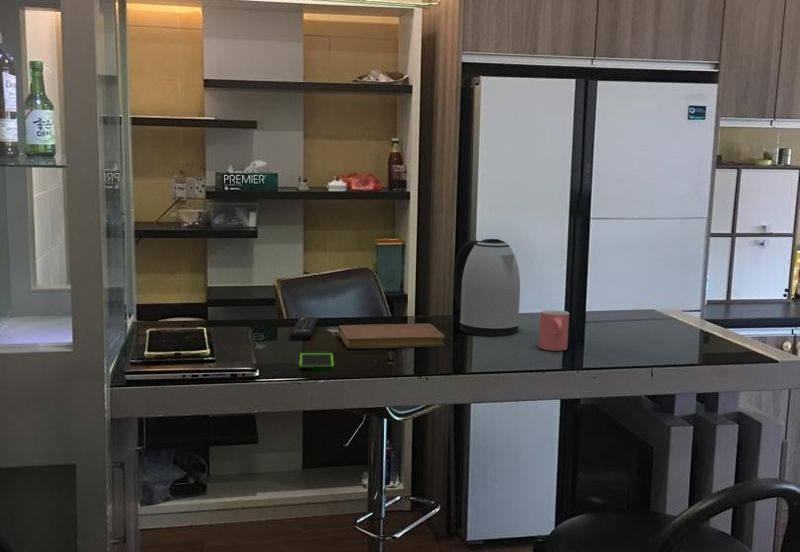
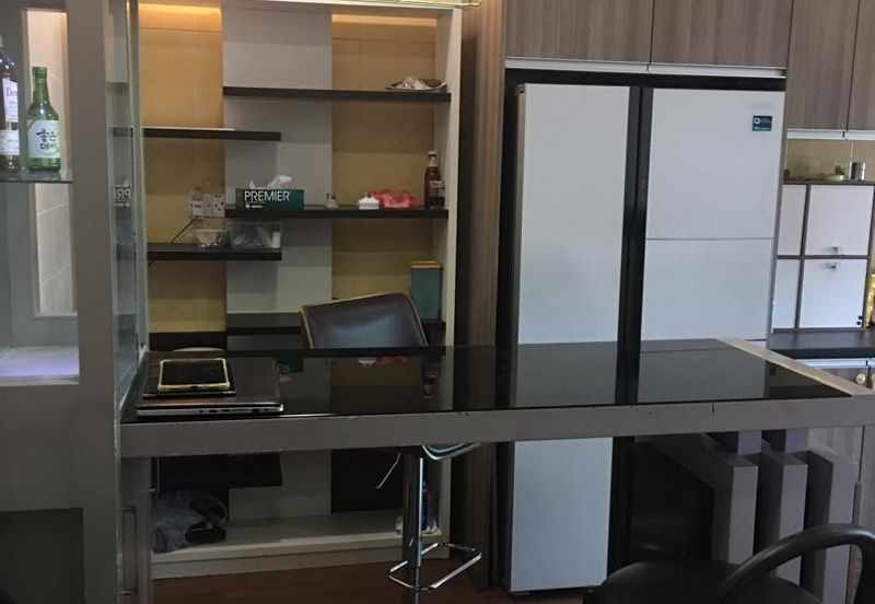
- smartphone (316, 360)
- cup (555, 331)
- remote control (304, 328)
- notebook (390, 335)
- kettle (483, 283)
